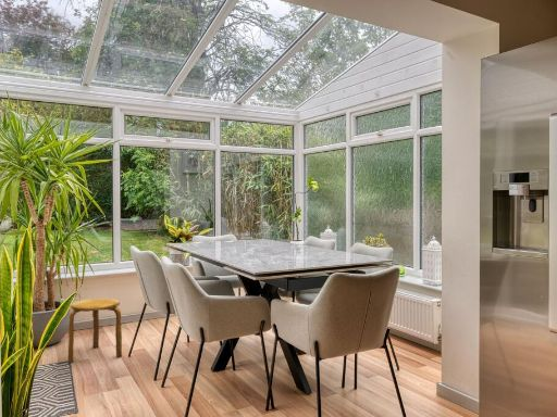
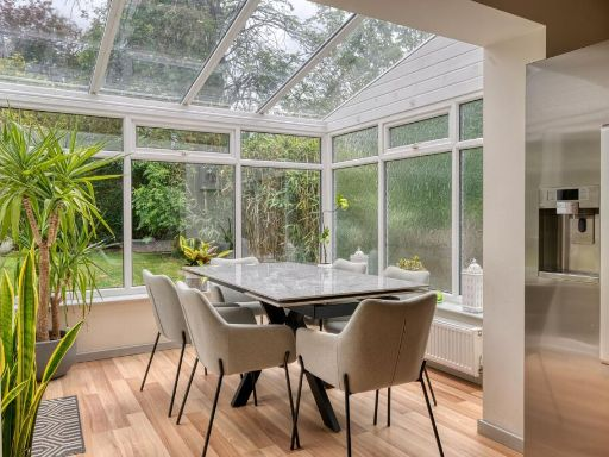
- stool (96, 328)
